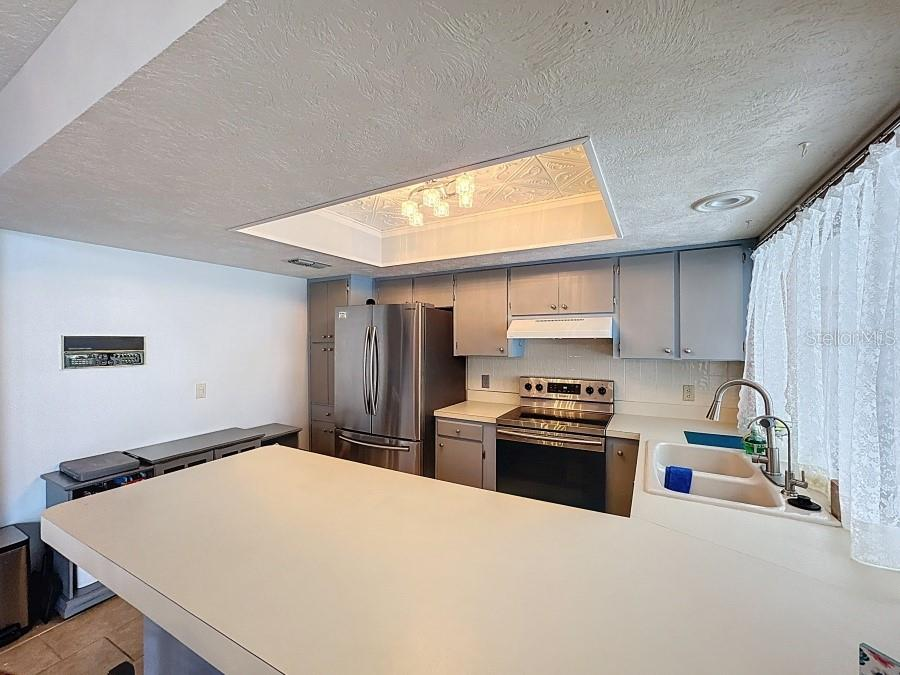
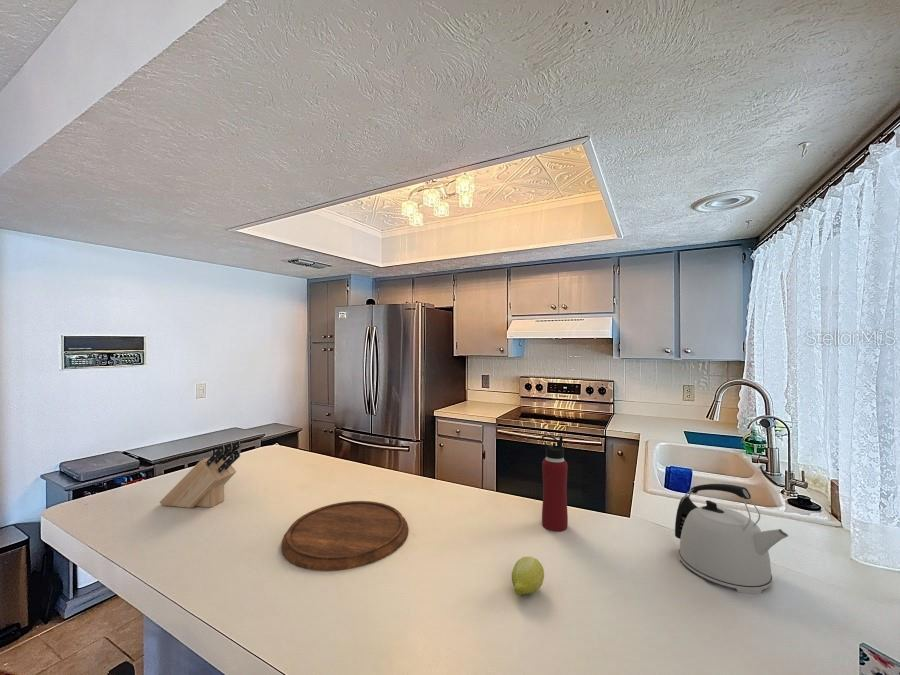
+ knife block (203, 471)
+ kettle (725, 526)
+ fruit (527, 575)
+ water bottle (554, 481)
+ cutting board (347, 529)
